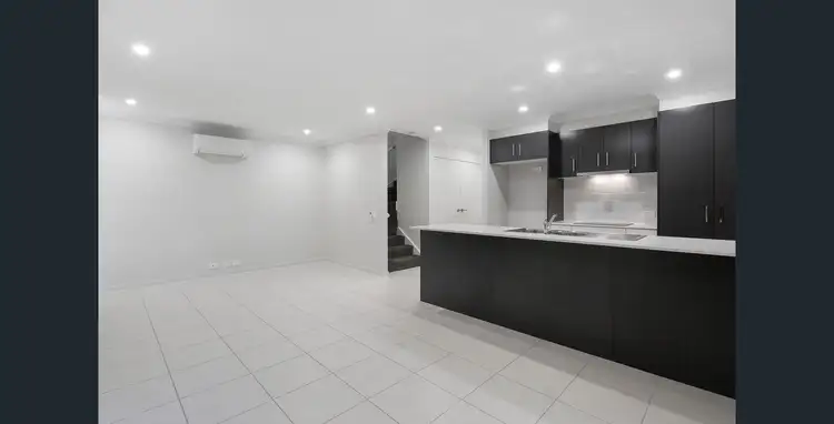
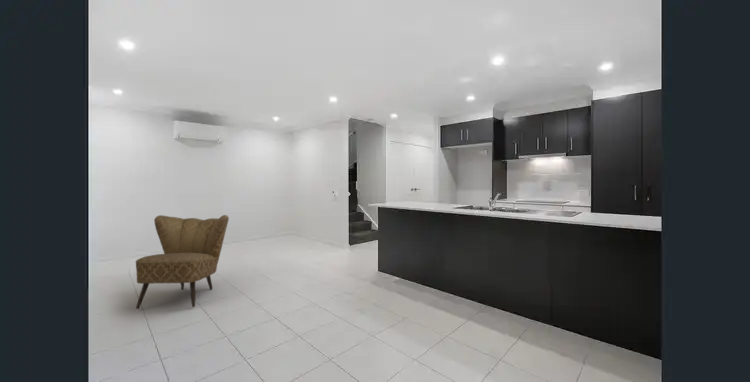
+ armchair (185, 256)
